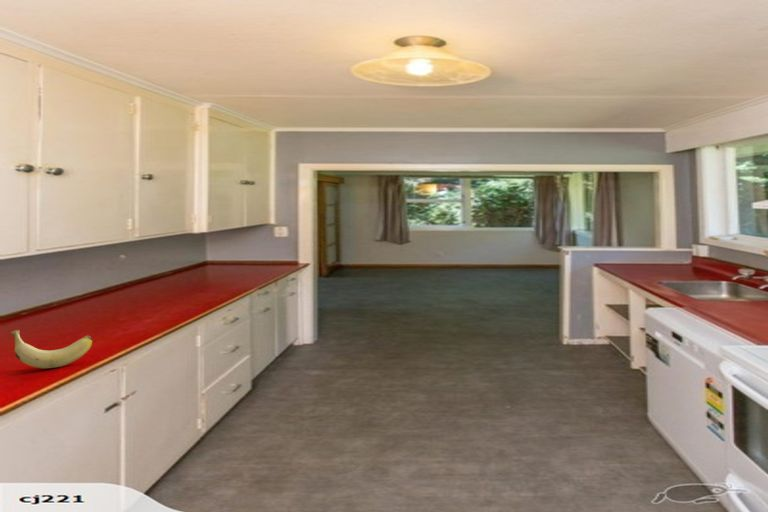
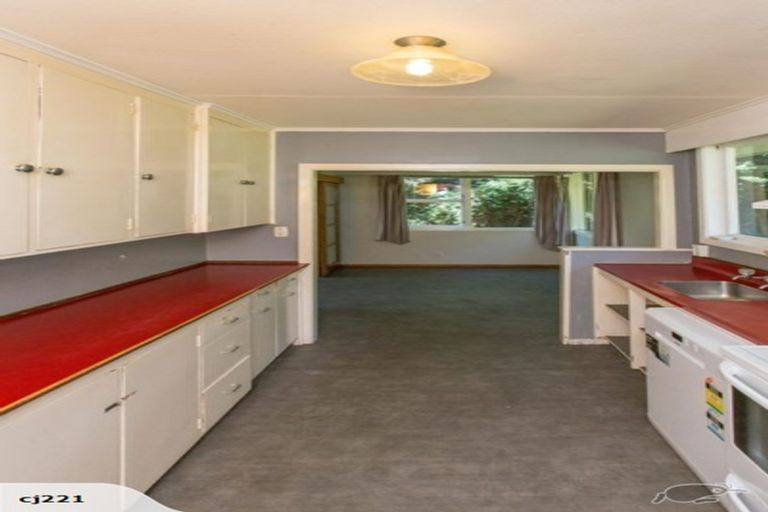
- banana (52, 350)
